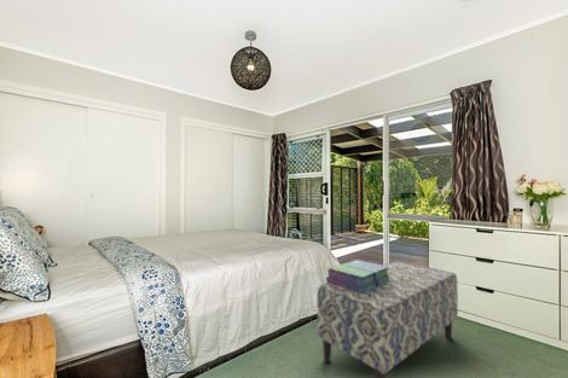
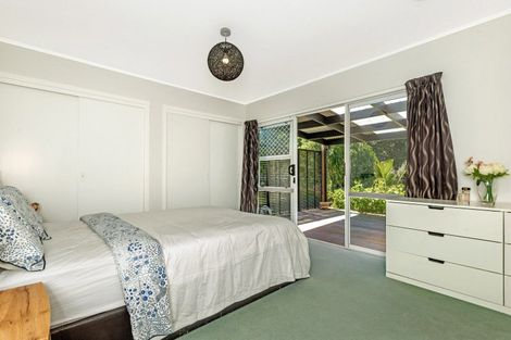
- stack of books (358, 274)
- bench (392, 313)
